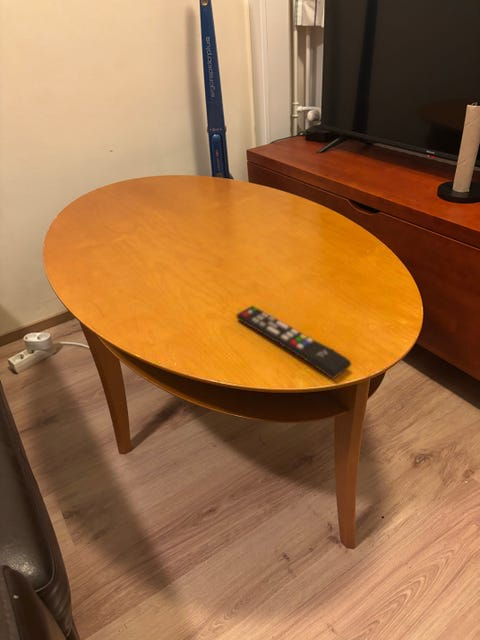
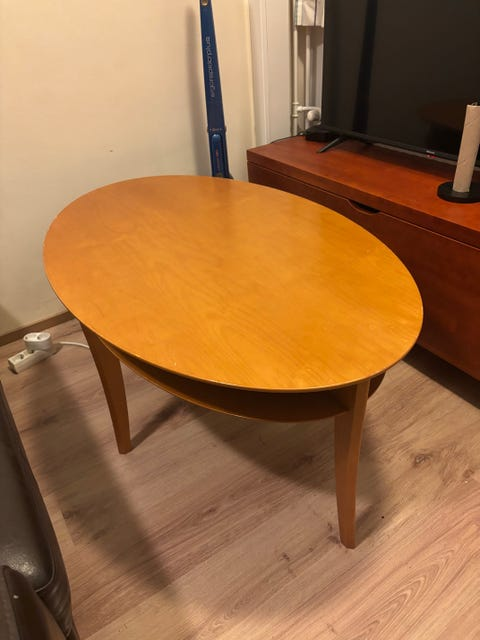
- remote control (289, 338)
